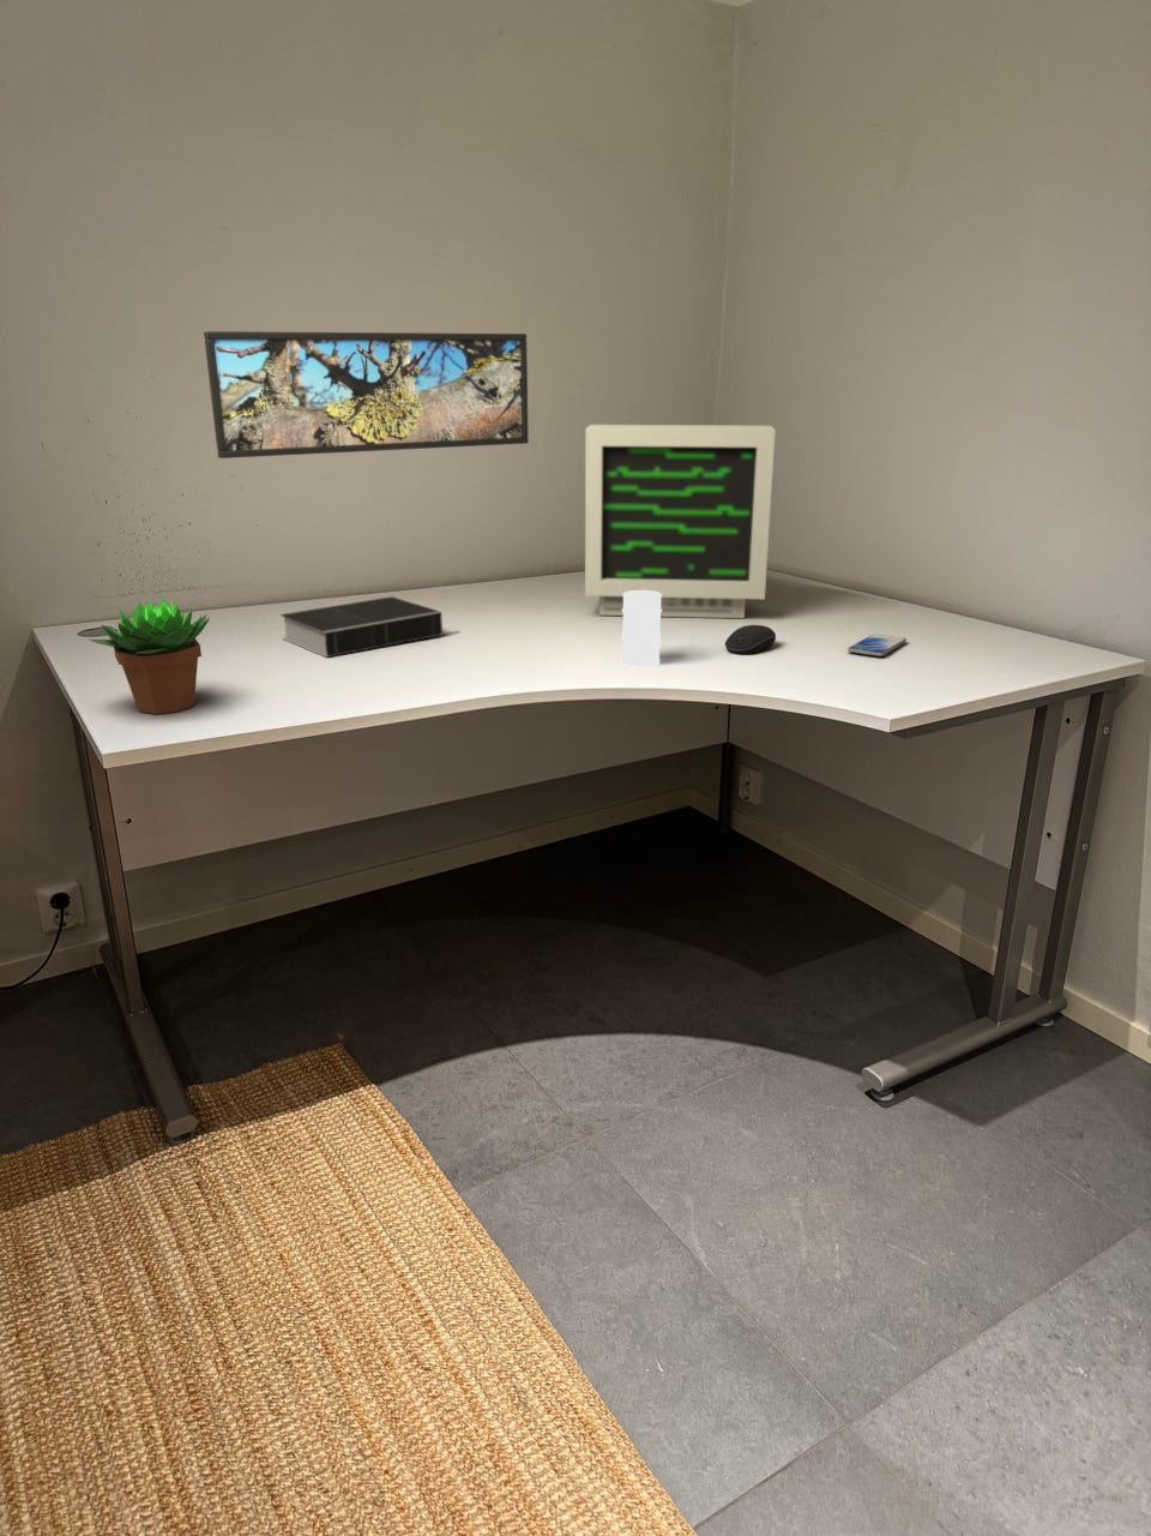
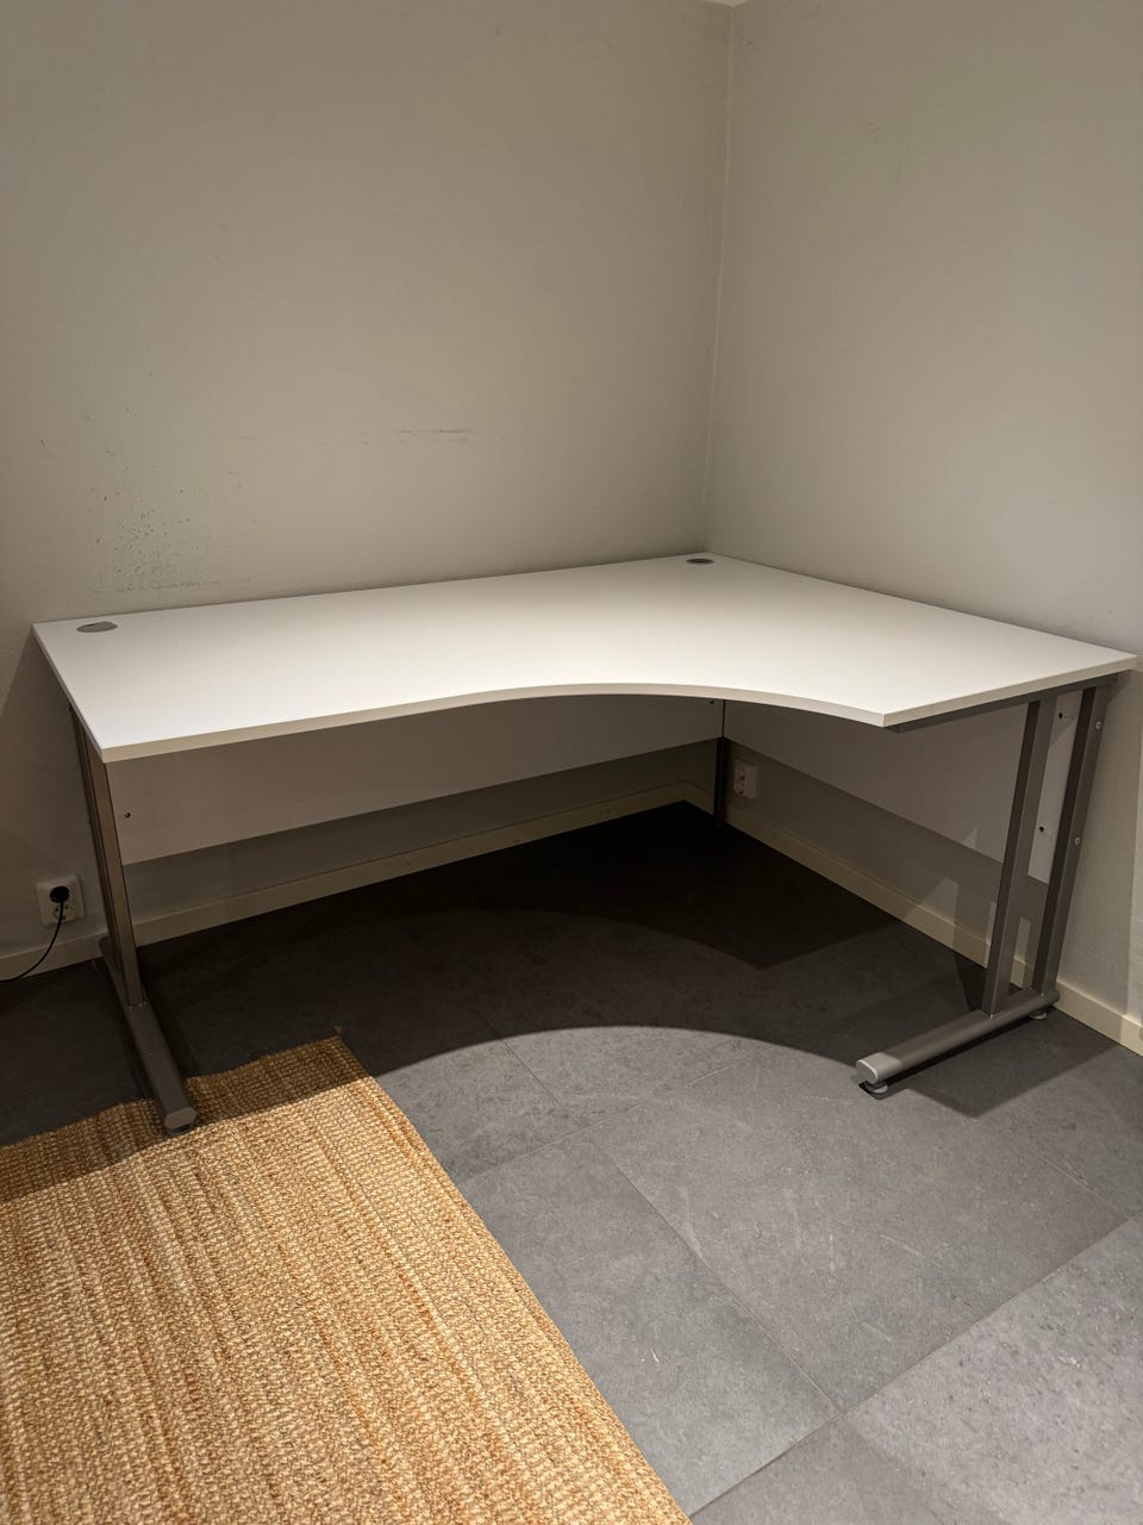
- barrel (642, 628)
- book (371, 623)
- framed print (380, 392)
- succulent plant (158, 654)
- computer mouse (751, 637)
- smartphone (877, 645)
- computer monitor (676, 515)
